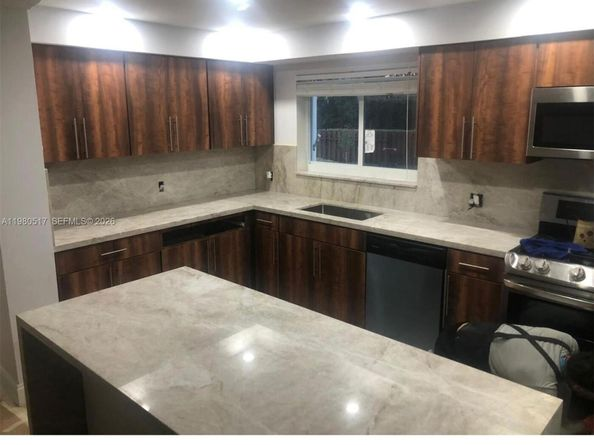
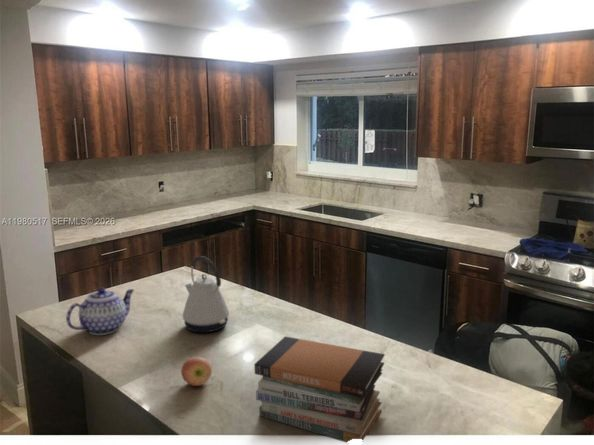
+ apple (196, 371)
+ kettle (203, 291)
+ book stack (319, 386)
+ teapot (102, 308)
